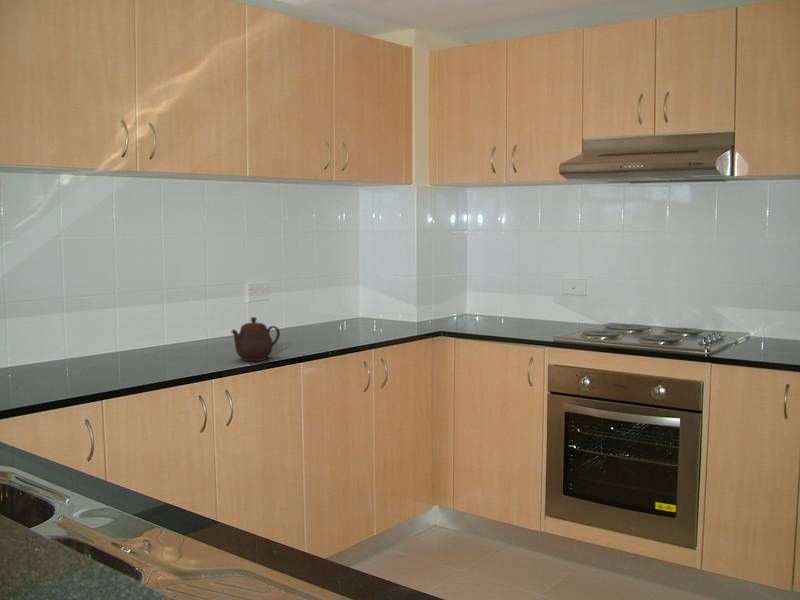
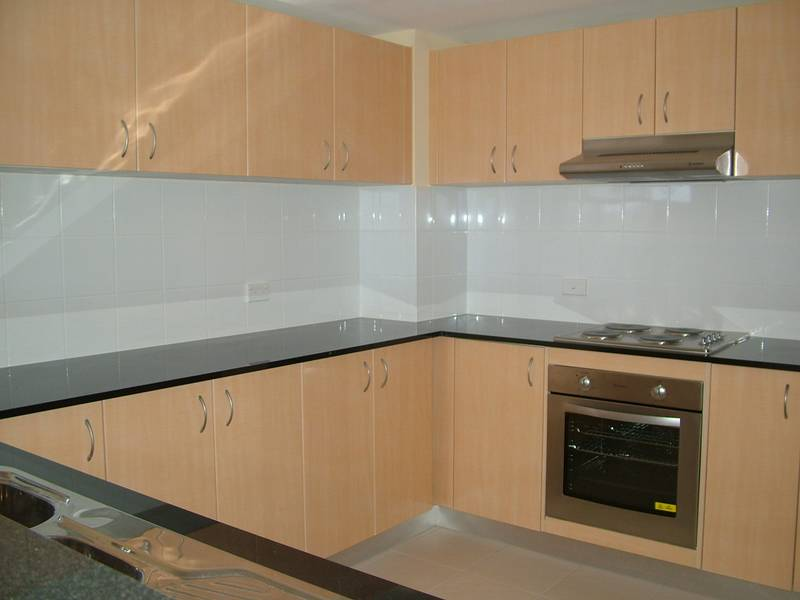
- teapot (256, 338)
